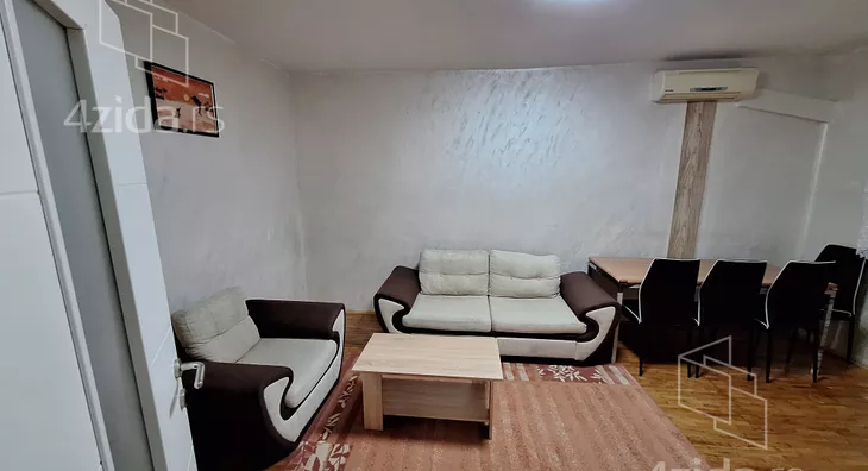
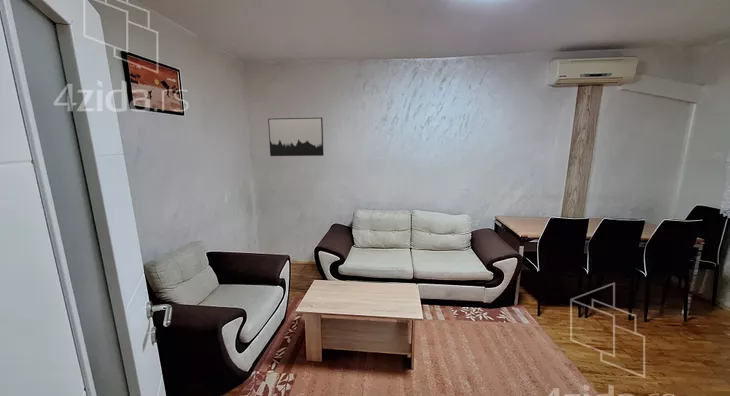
+ wall art (295, 137)
